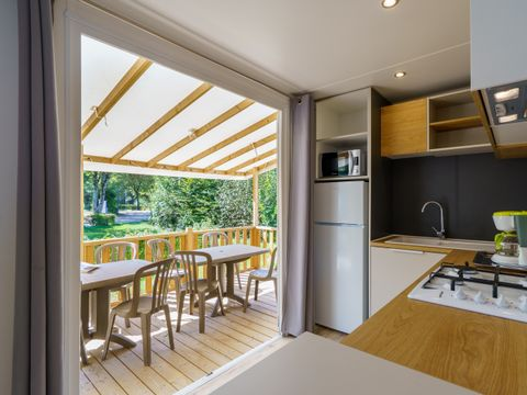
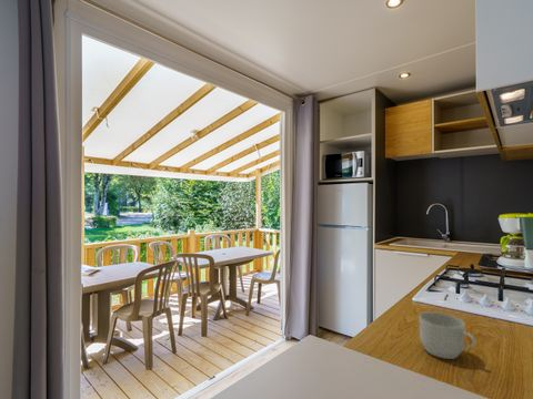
+ mug (446, 337)
